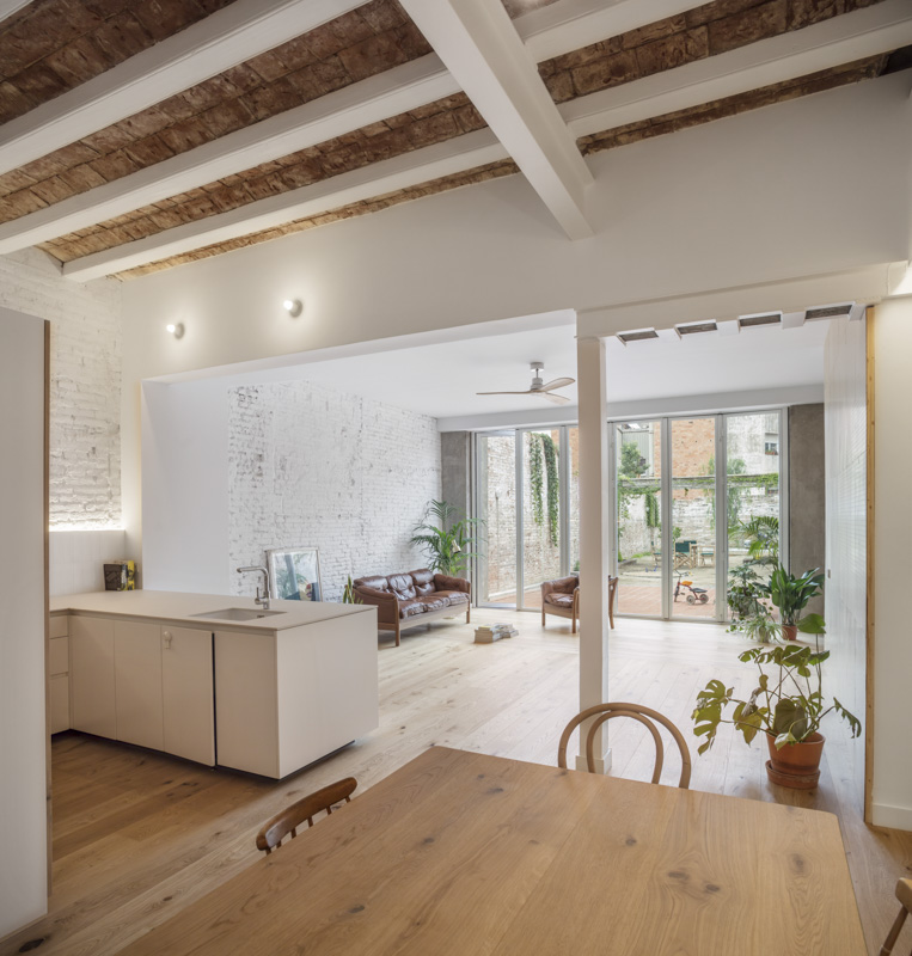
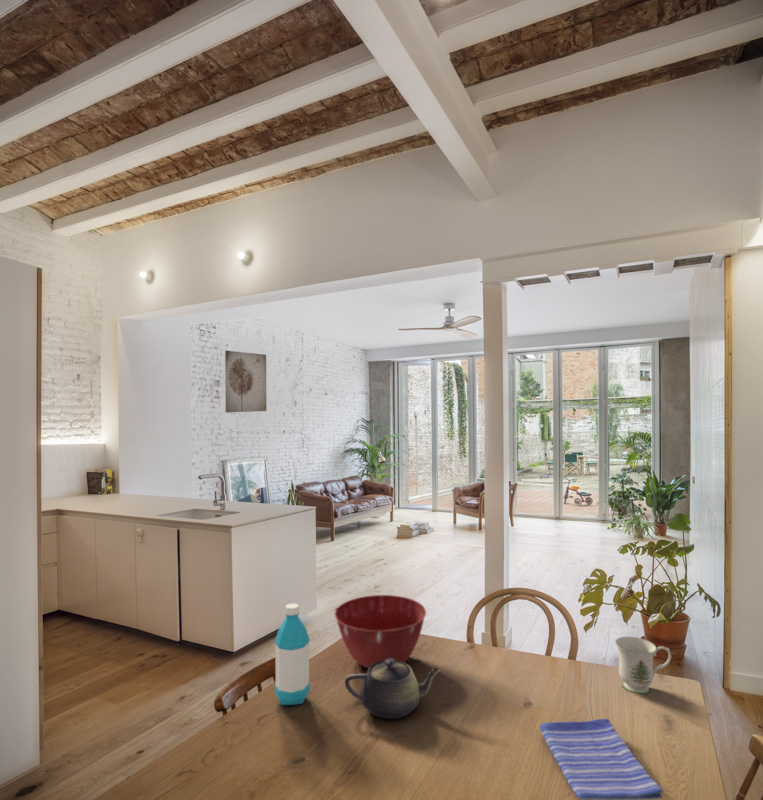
+ mug (643, 666)
+ mixing bowl (380, 635)
+ wall art (246, 382)
+ dish towel (595, 755)
+ water bottle (292, 652)
+ teapot (393, 684)
